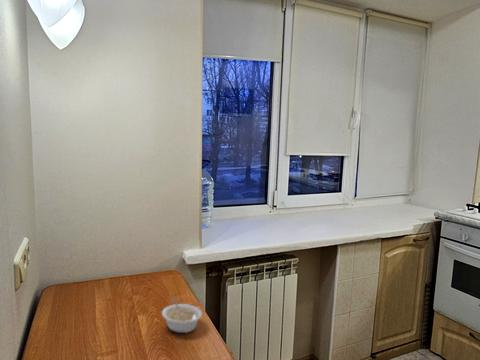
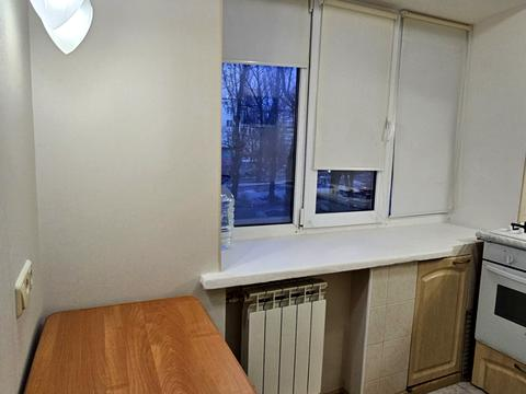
- legume (180, 317)
